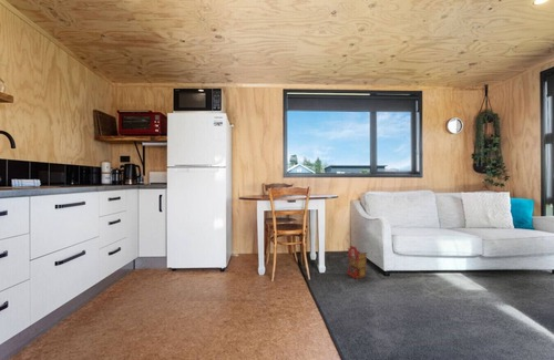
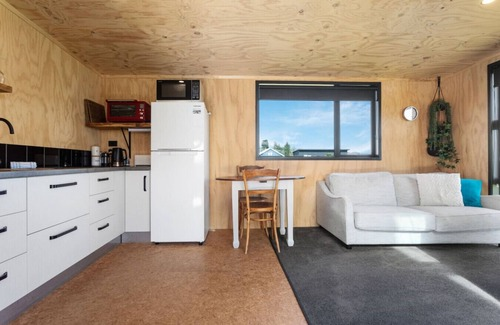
- toy house (353, 260)
